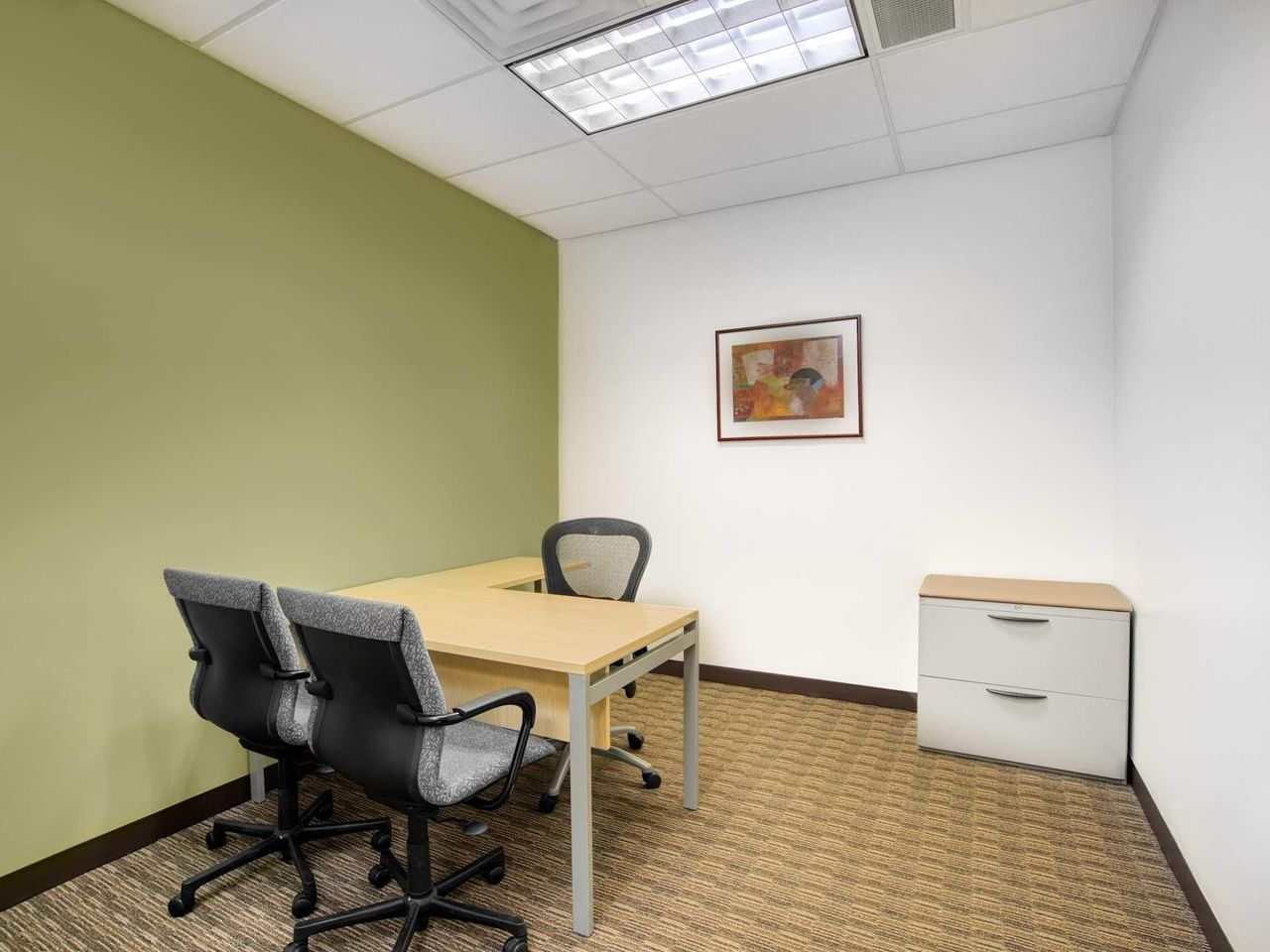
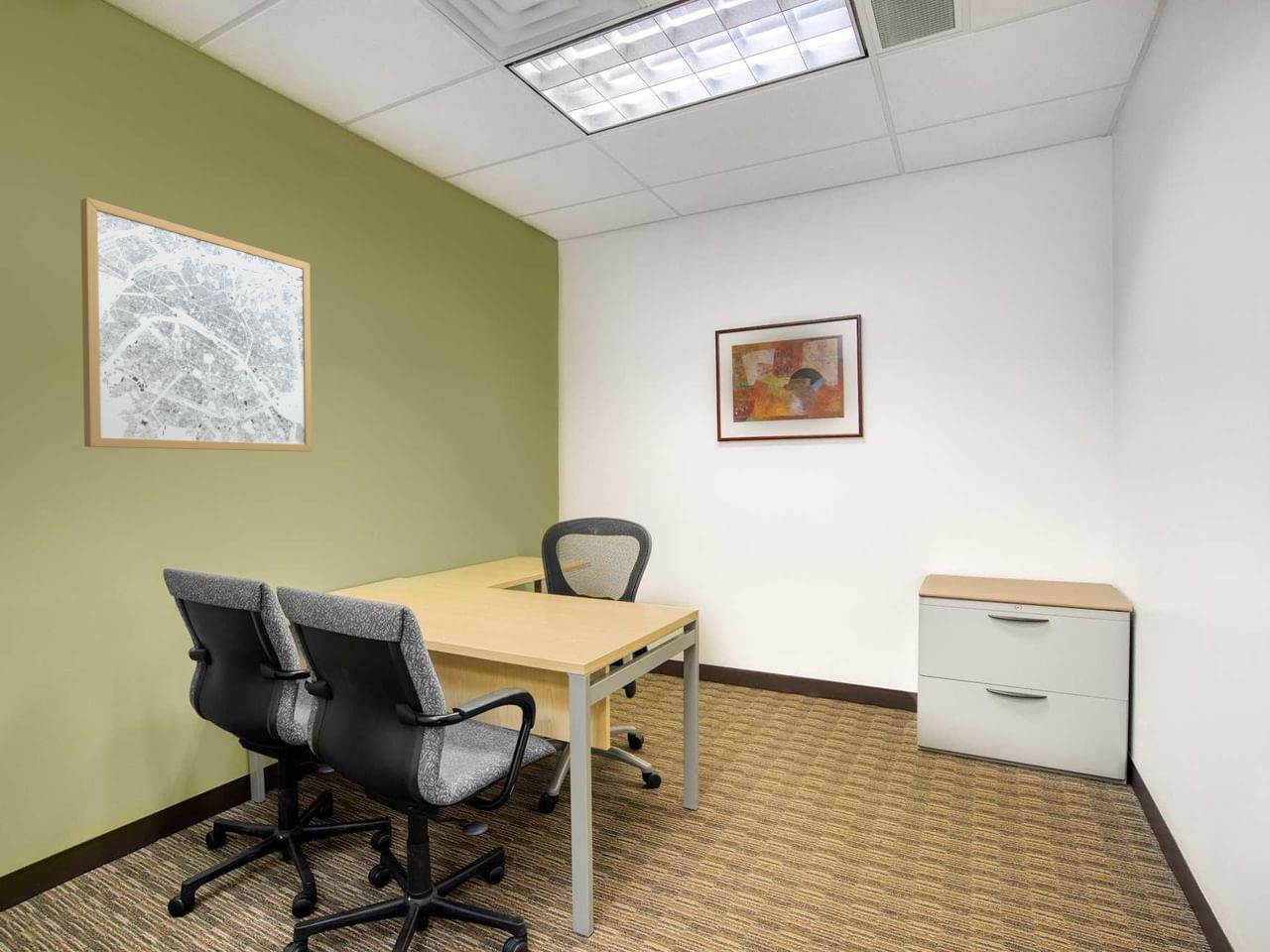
+ wall art (211, 342)
